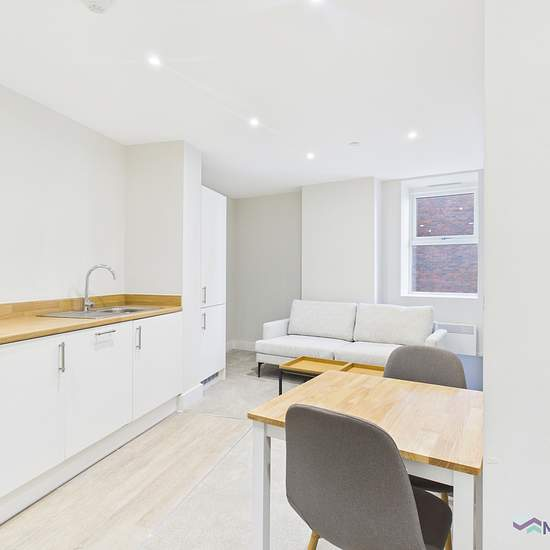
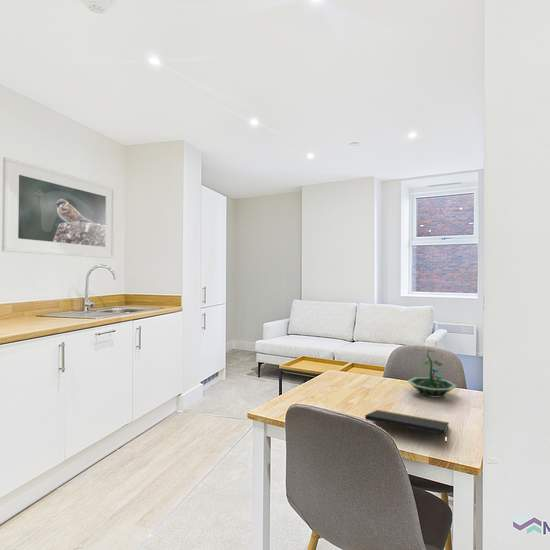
+ terrarium (430, 358)
+ notepad (407, 421)
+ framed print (66, 214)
